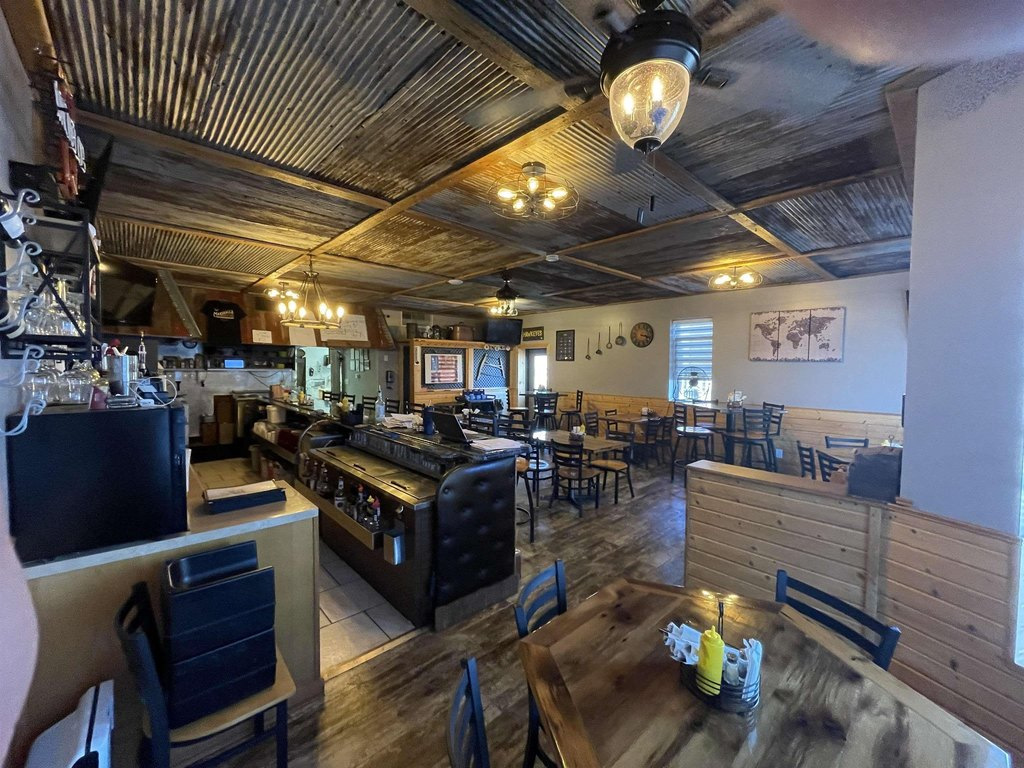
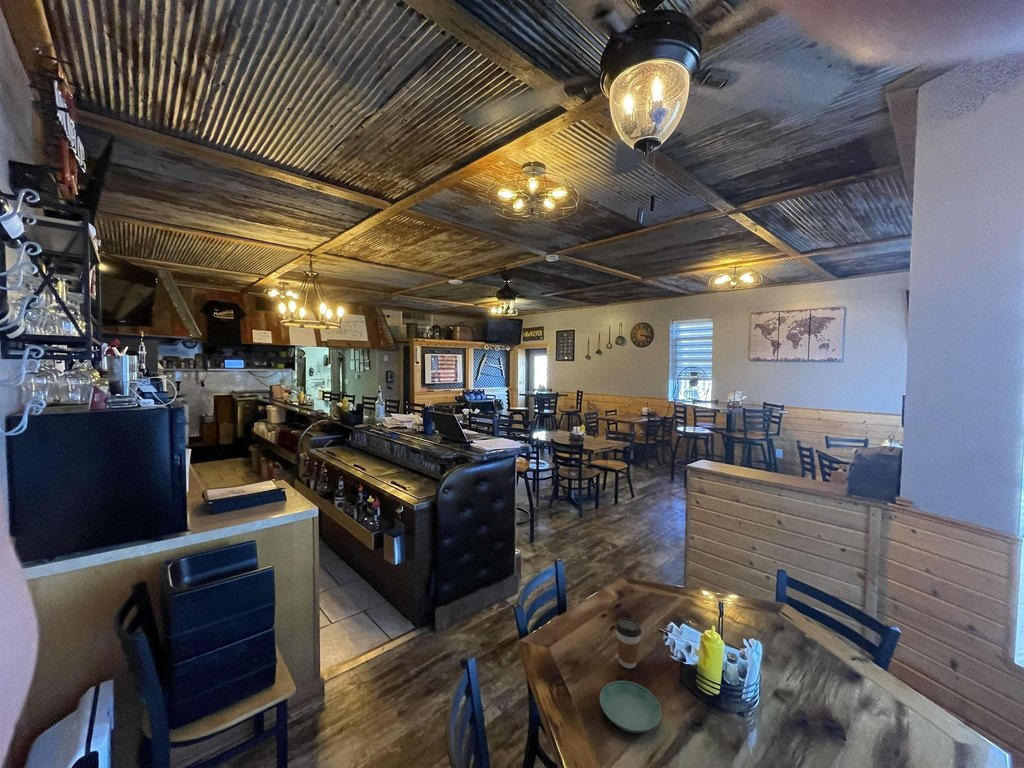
+ coffee cup (628, 643)
+ saucer (629, 708)
